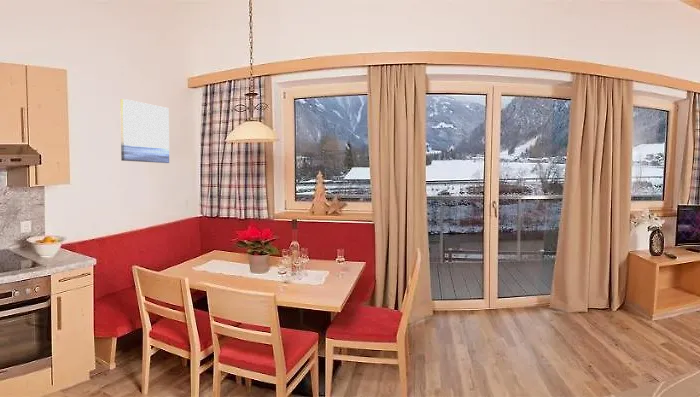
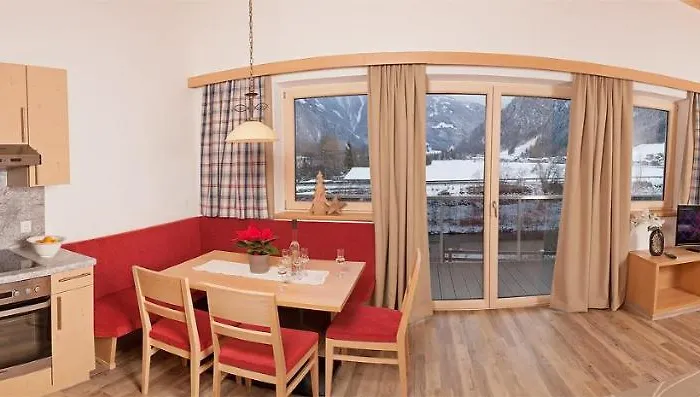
- wall art (146, 133)
